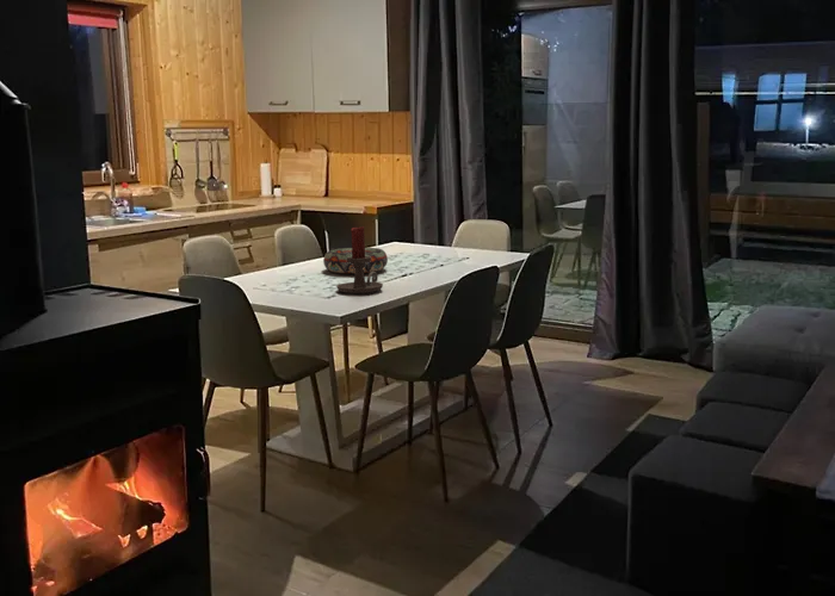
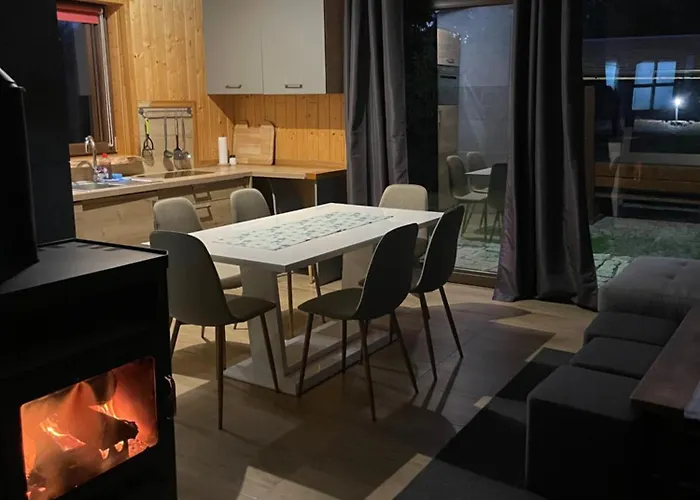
- decorative bowl (352, 263)
- candle holder (361, 257)
